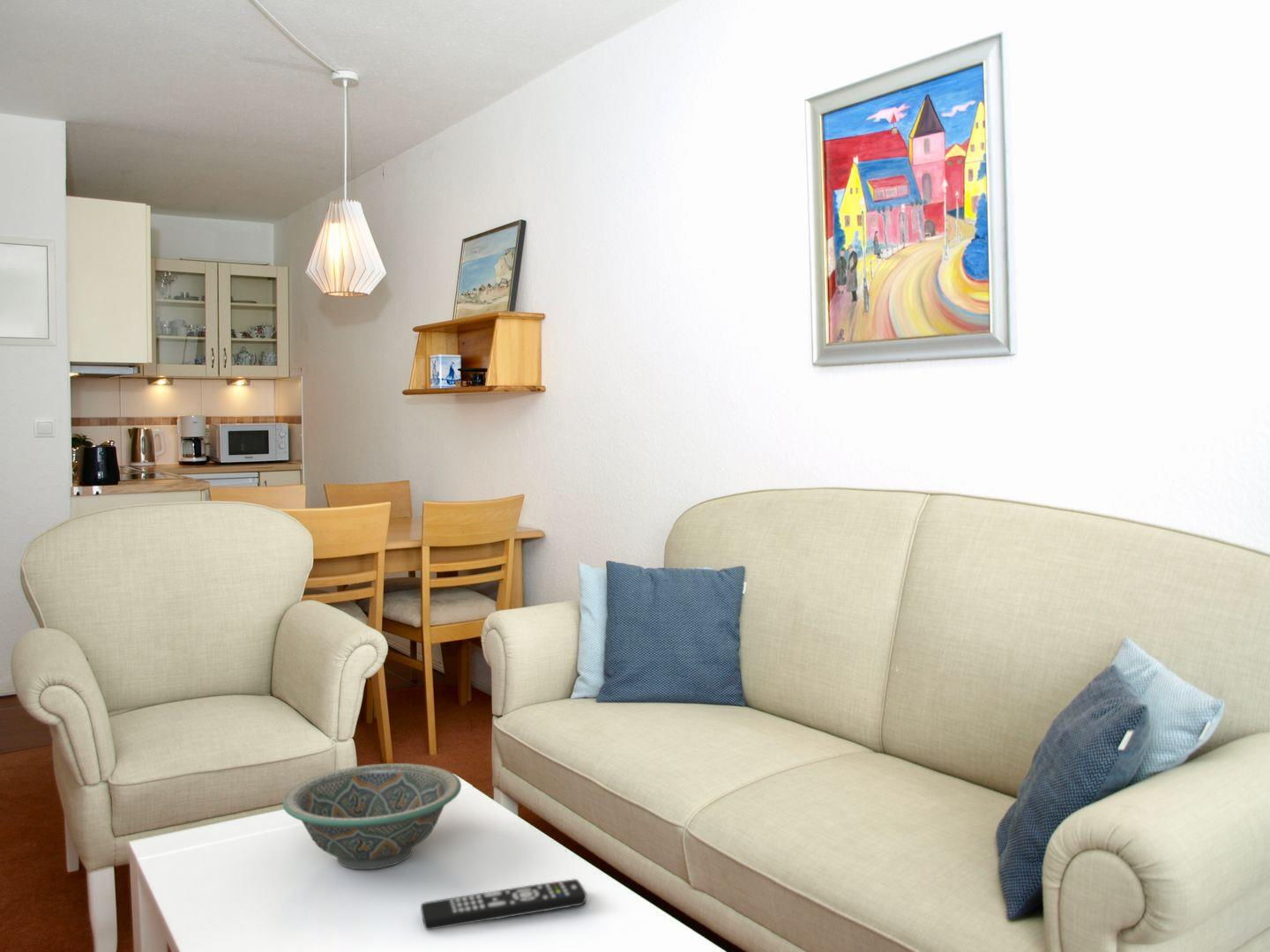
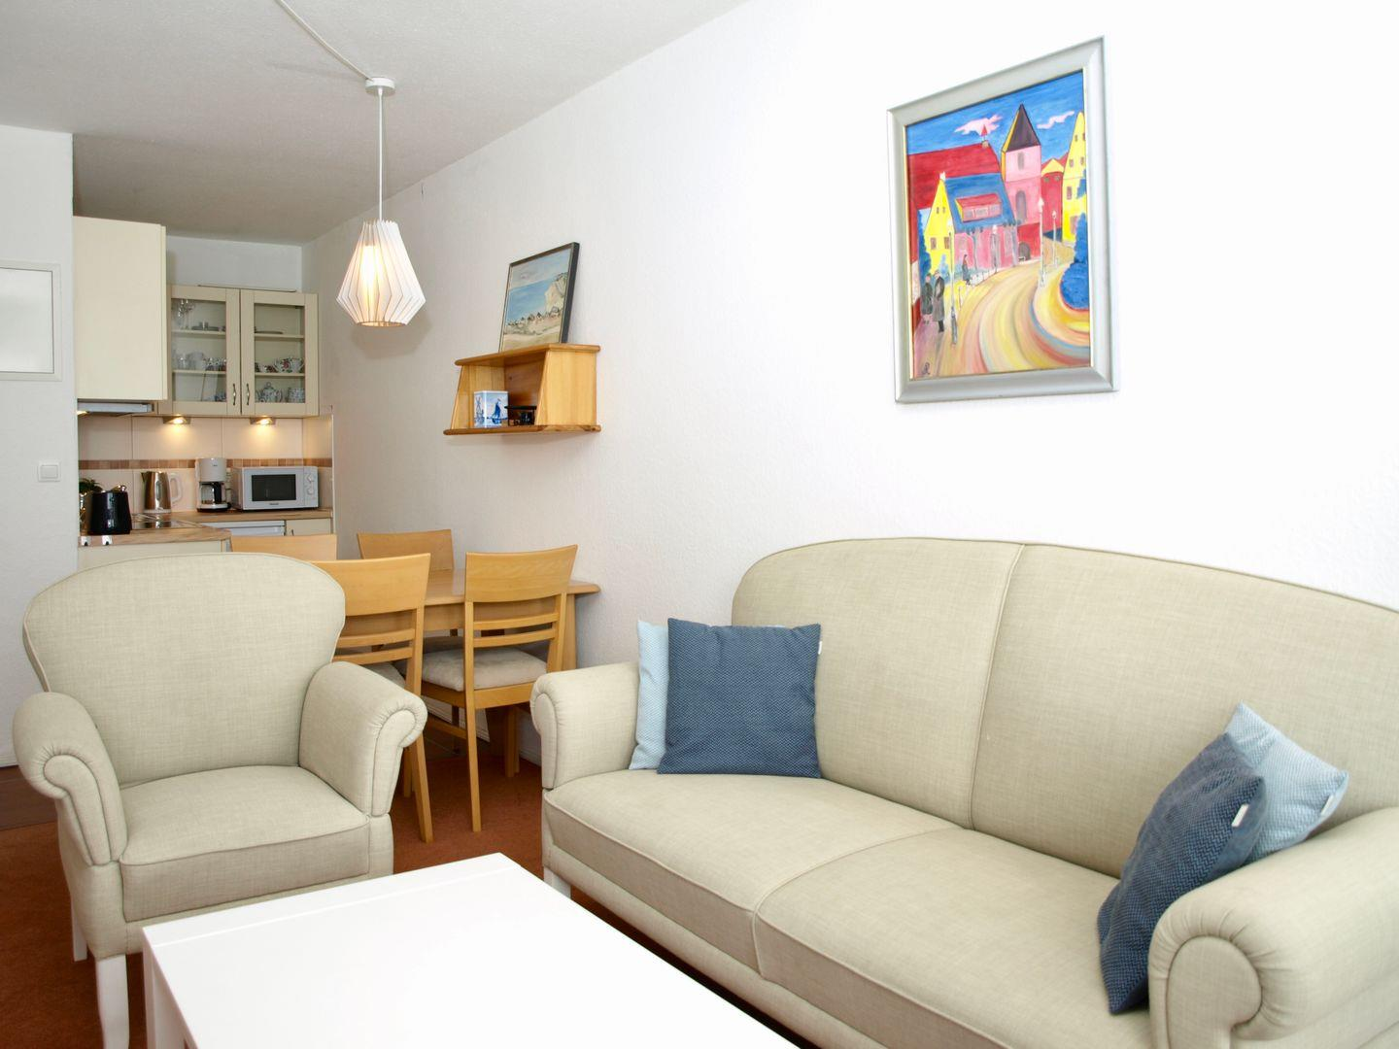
- decorative bowl (374, 822)
- remote control (504, 904)
